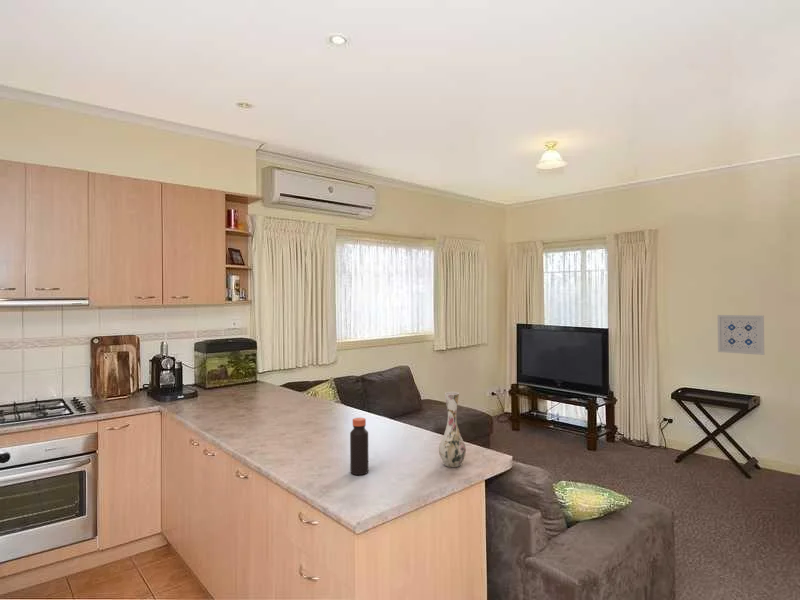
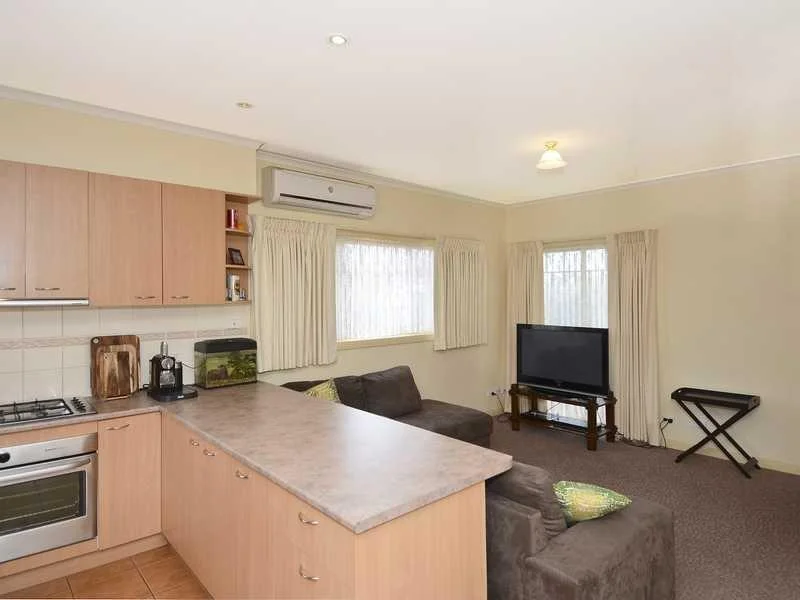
- vase (452, 428)
- wall art (740, 334)
- bottle (359, 445)
